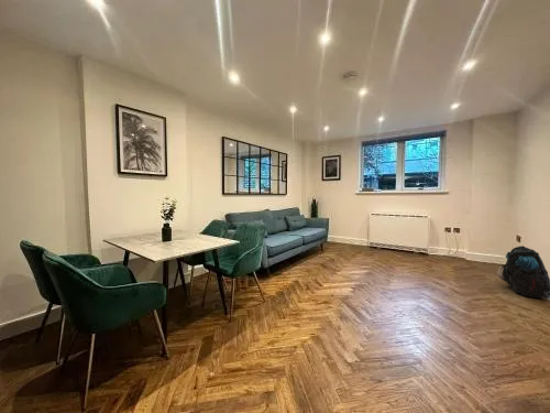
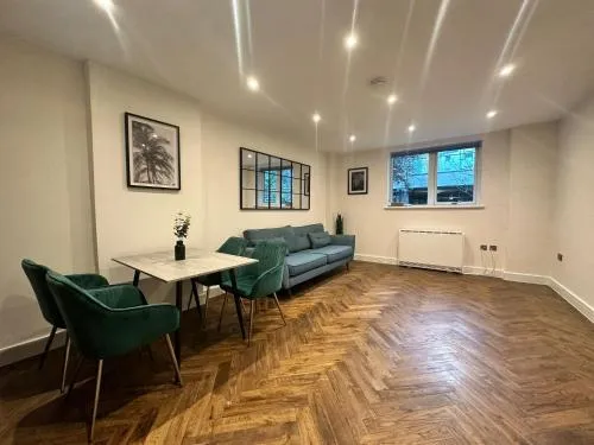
- backpack (524, 269)
